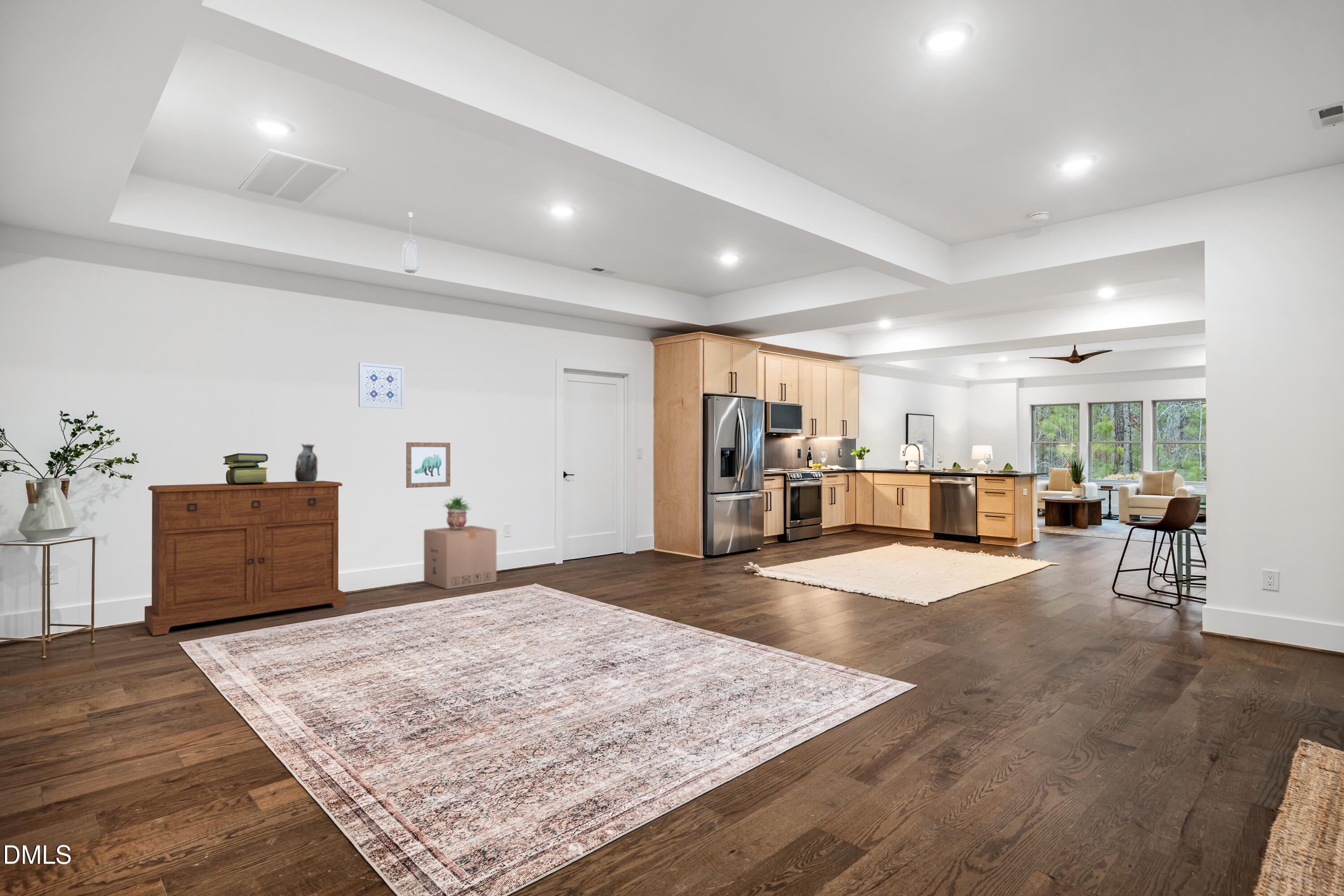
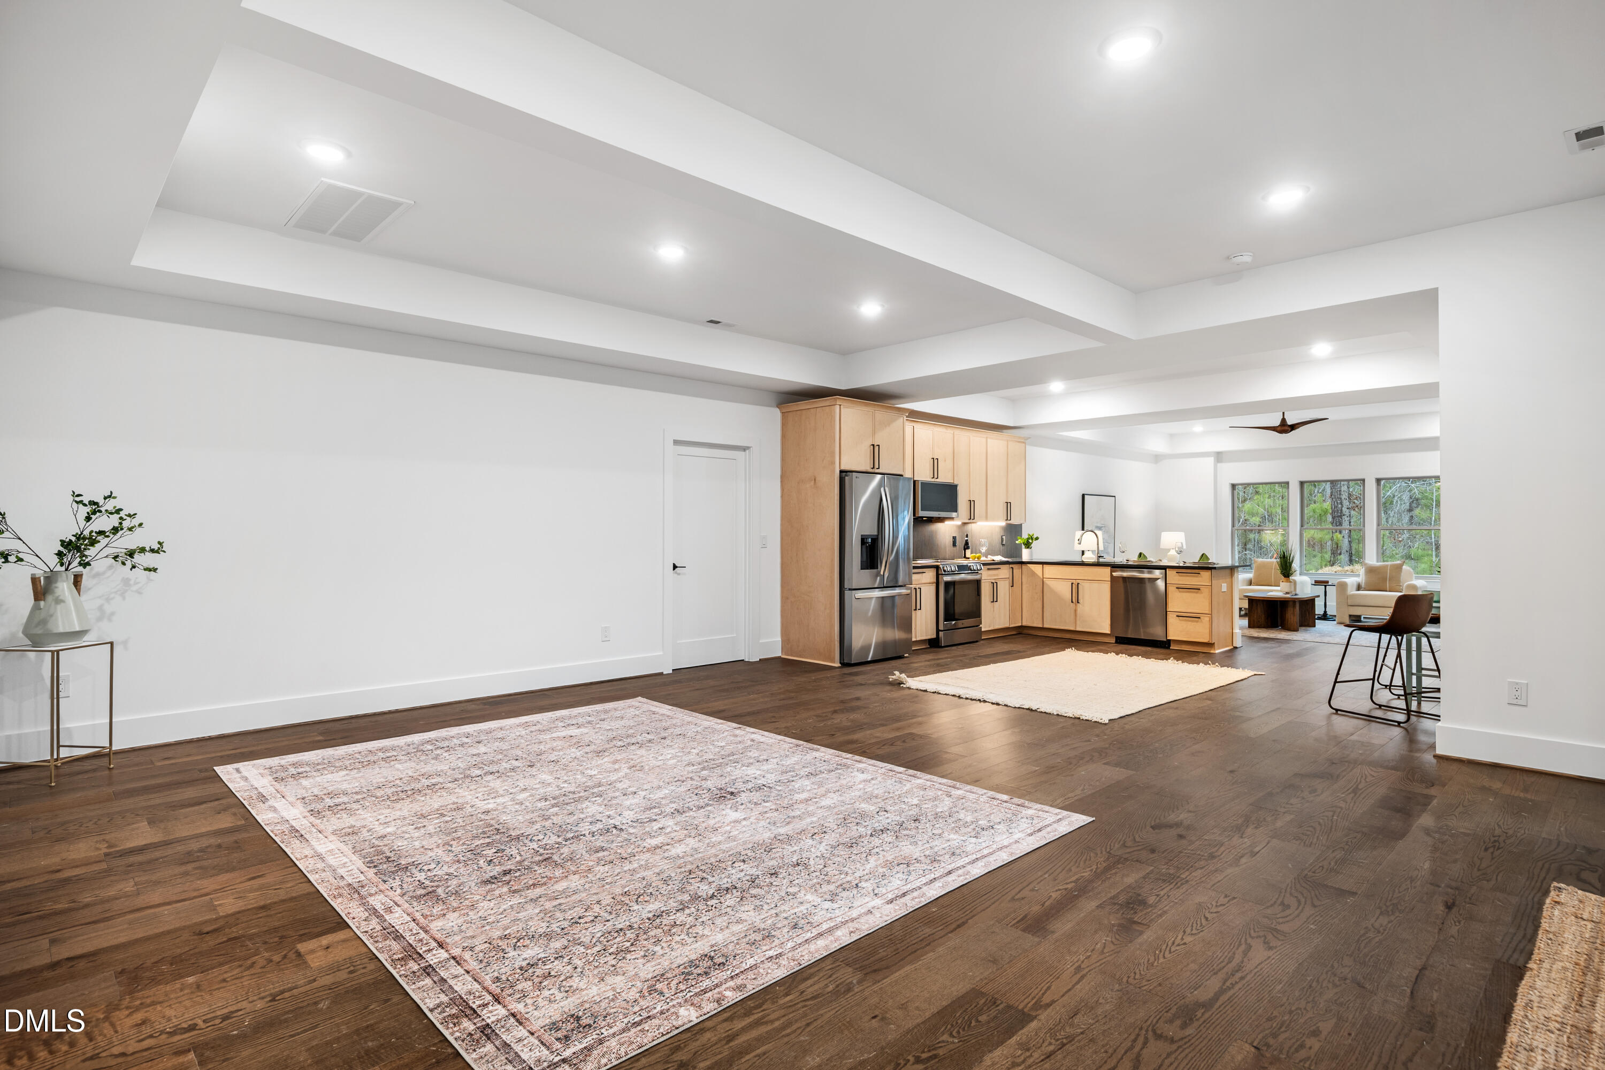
- potted plant (457, 512)
- wall art (429, 465)
- stack of books (245, 468)
- cardboard box (460, 556)
- pendant light (410, 243)
- sideboard (250, 548)
- decorative vase (307, 463)
- wall art (382, 386)
